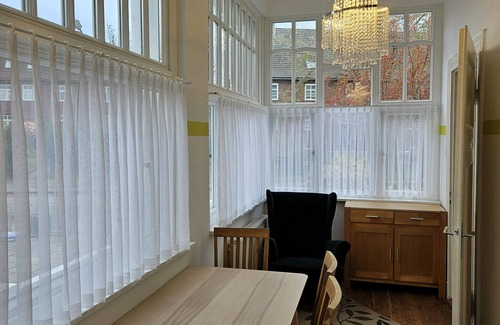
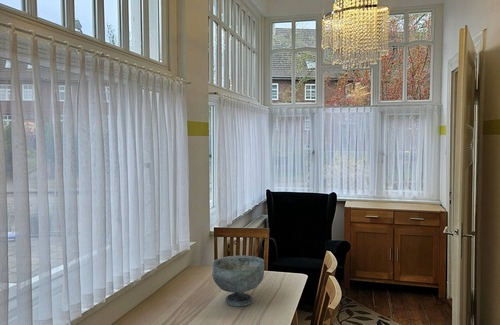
+ decorative bowl (238, 281)
